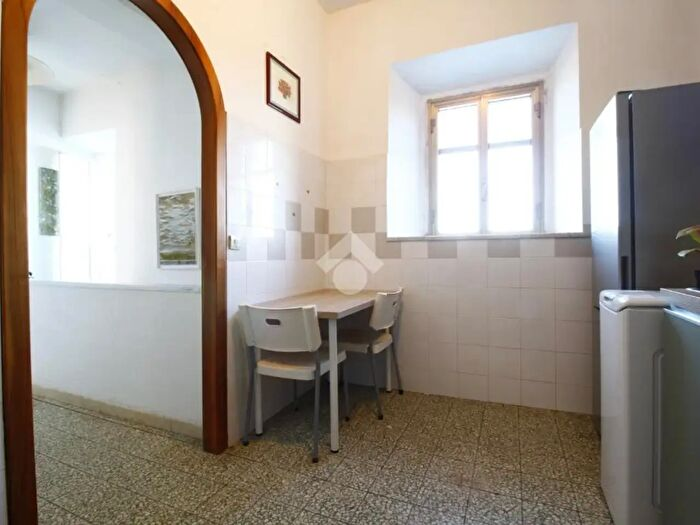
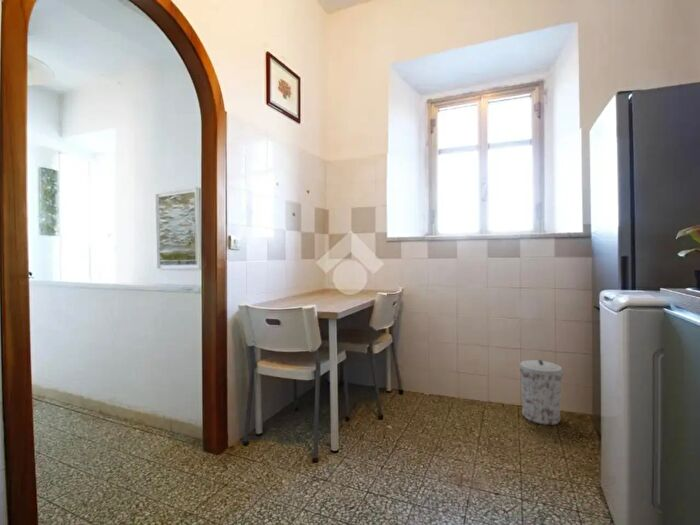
+ trash can (540, 389)
